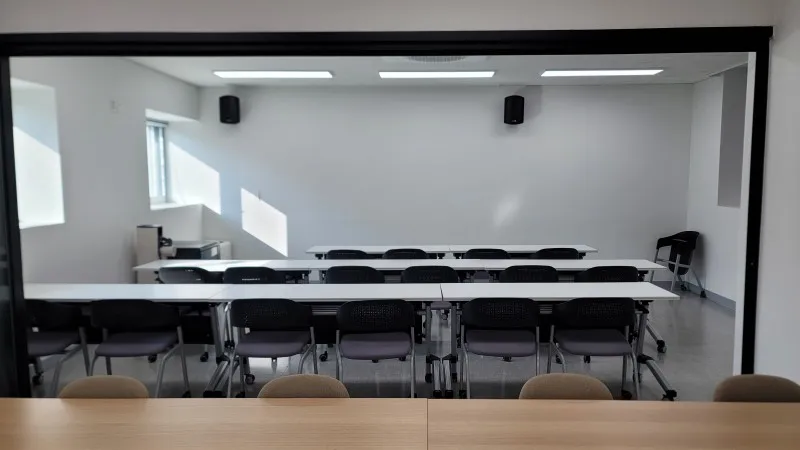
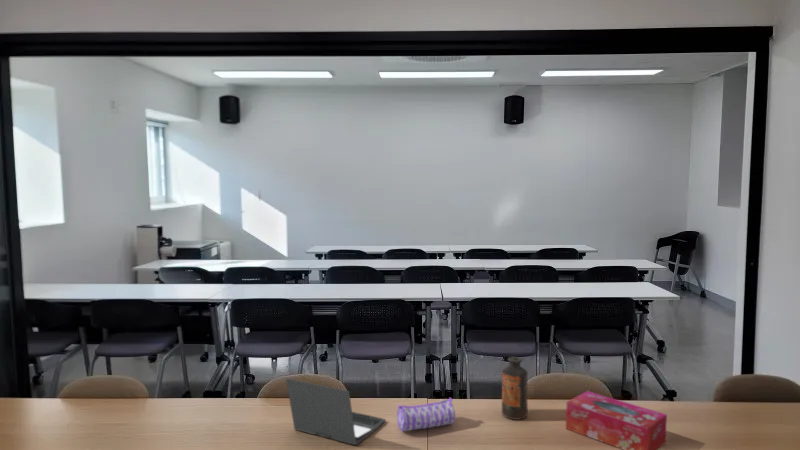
+ pencil case (426, 414)
+ bottle (514, 386)
+ tissue box (614, 421)
+ laptop (337, 400)
